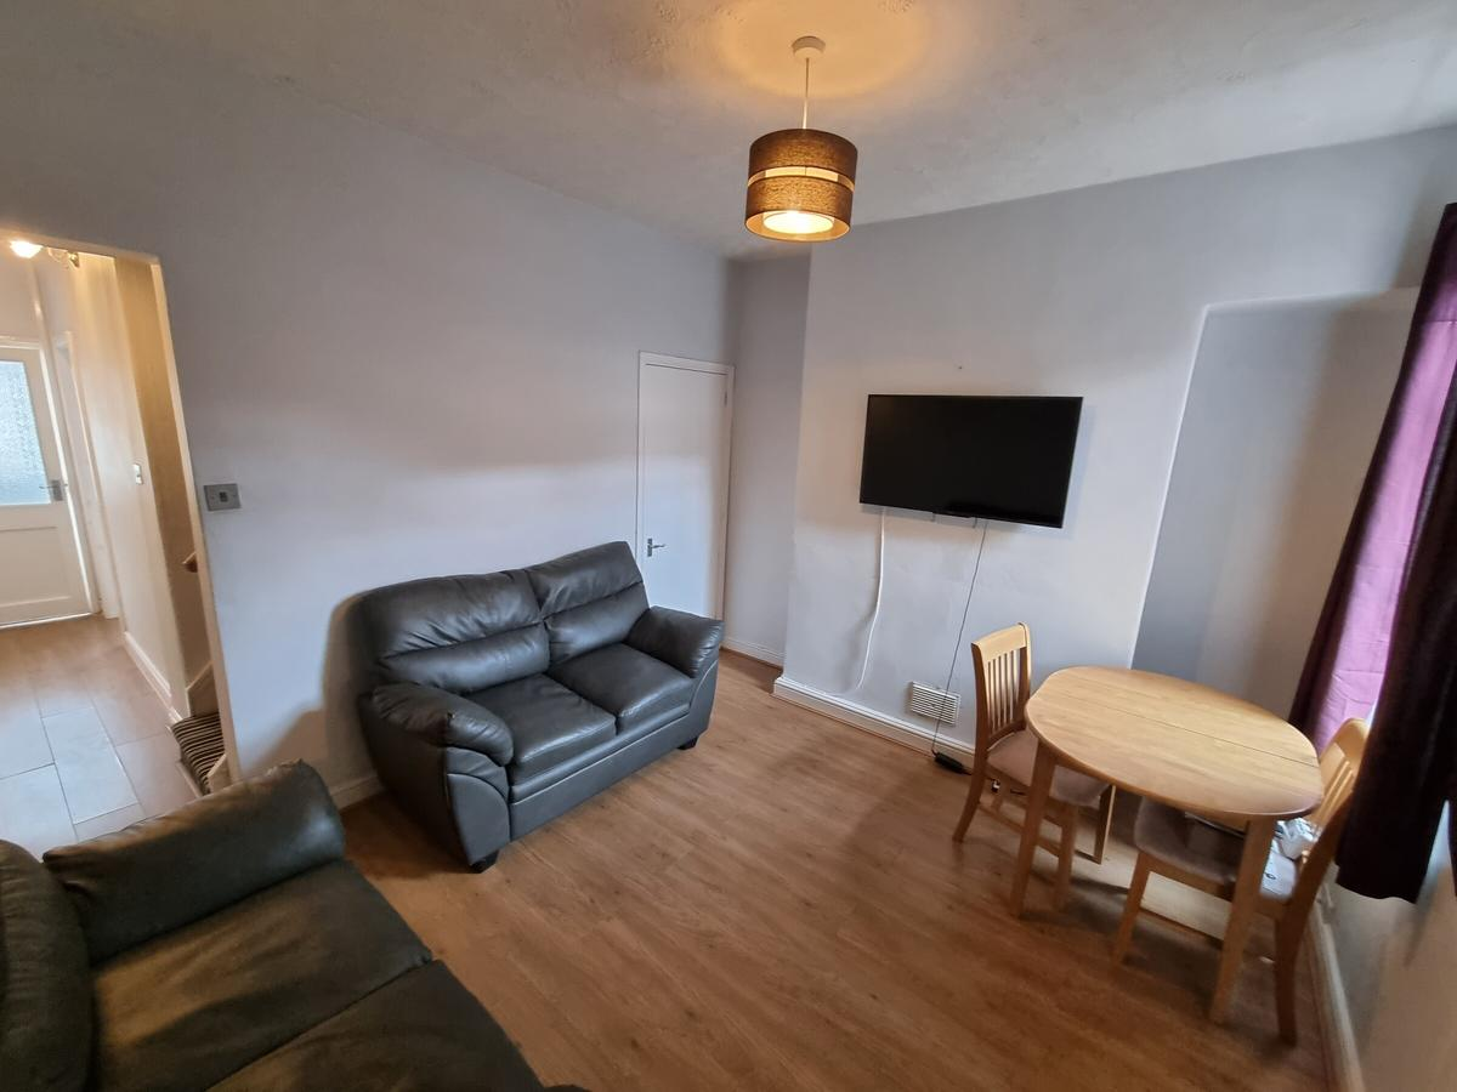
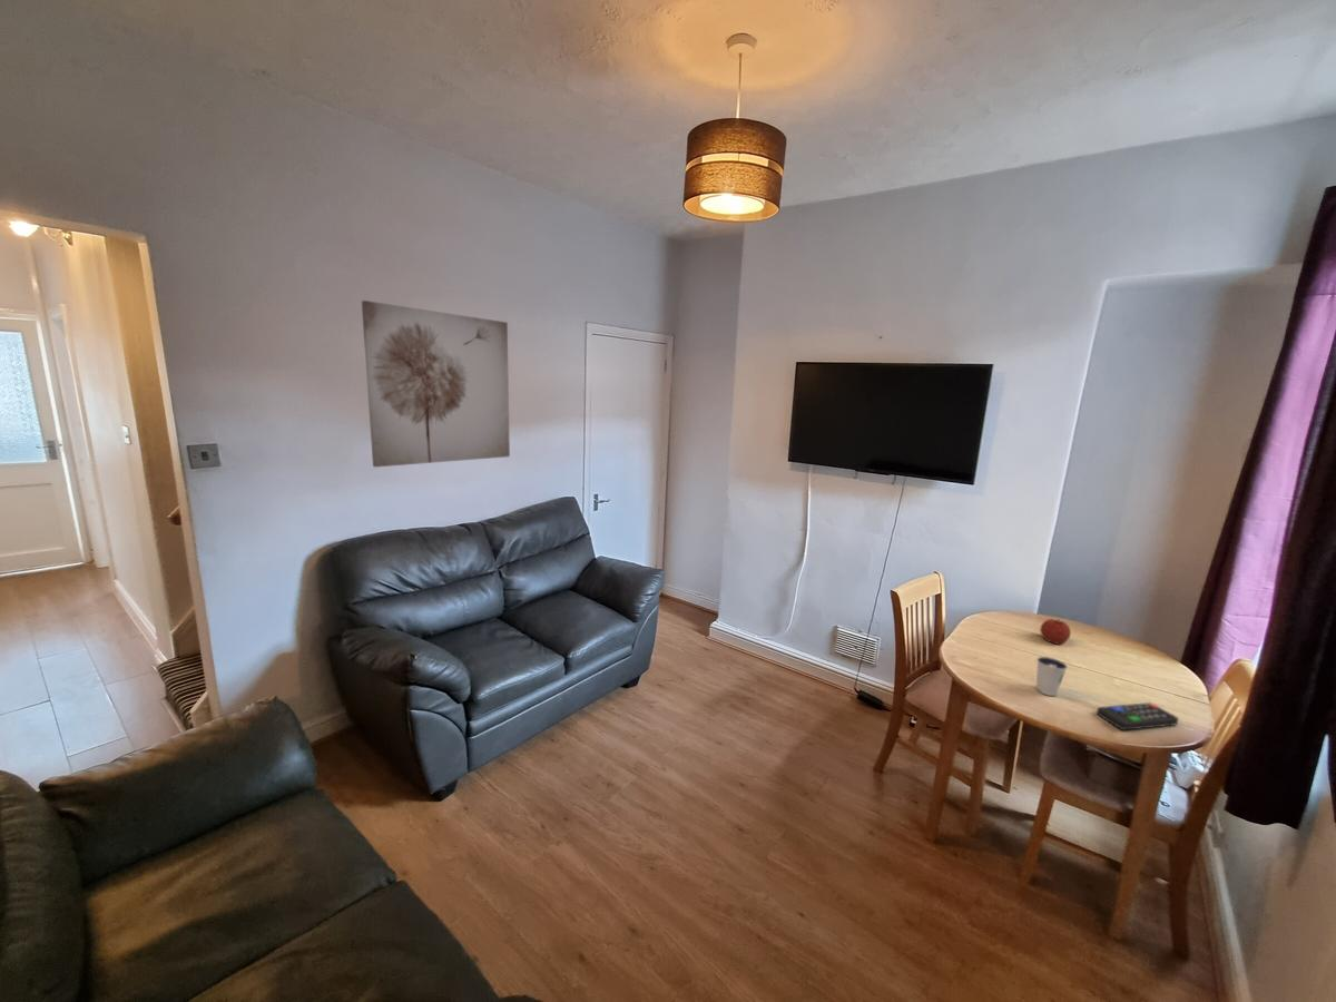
+ dixie cup (1049, 677)
+ remote control (1137, 715)
+ wall art (444, 389)
+ fruit (1055, 629)
